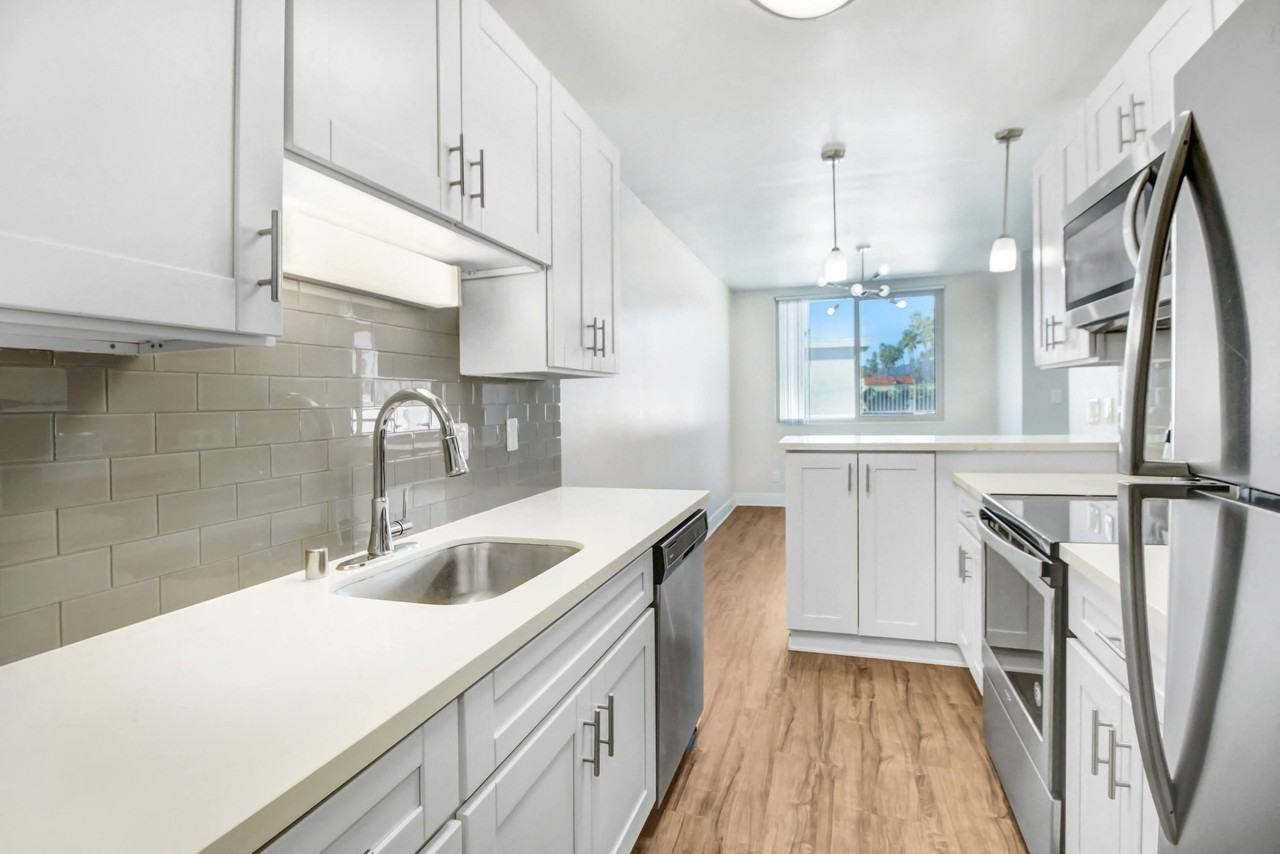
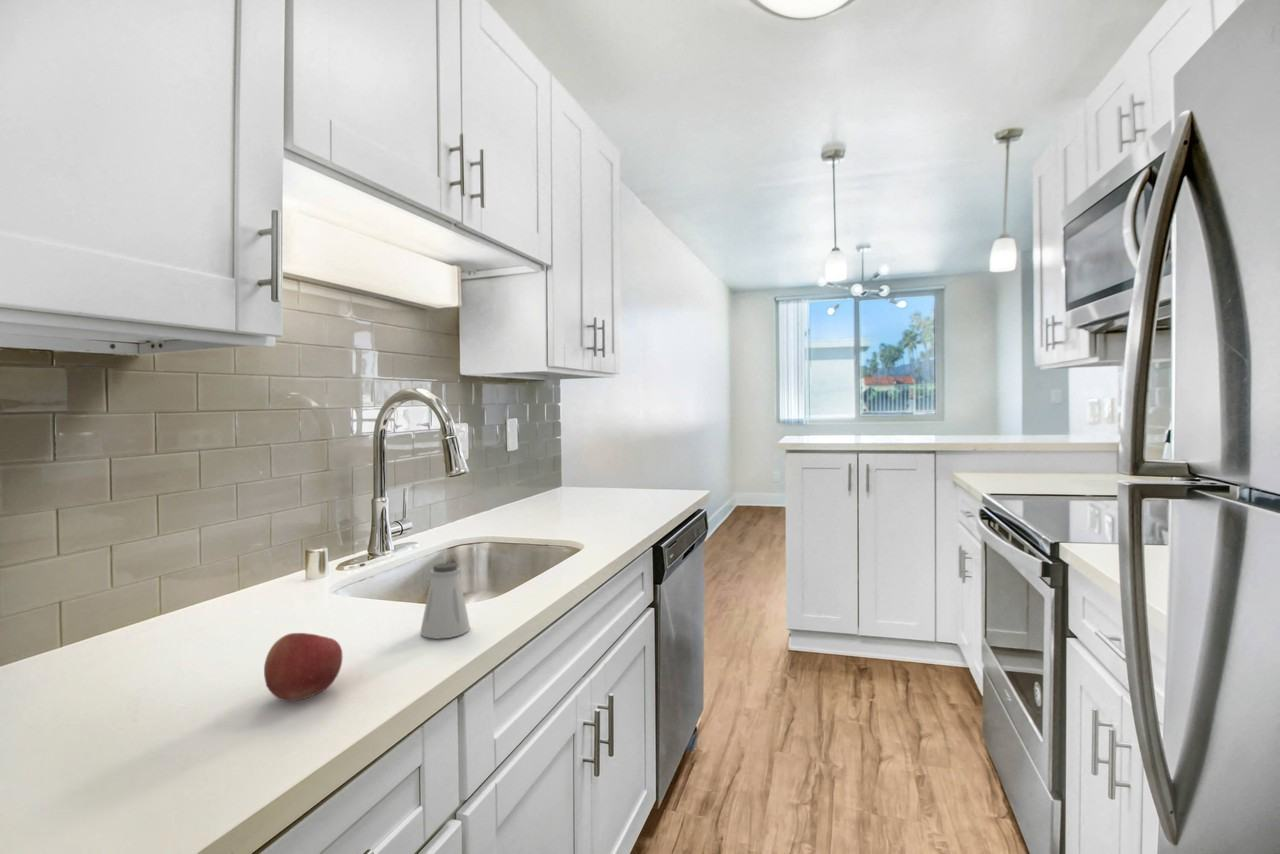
+ apple (304, 662)
+ saltshaker (445, 597)
